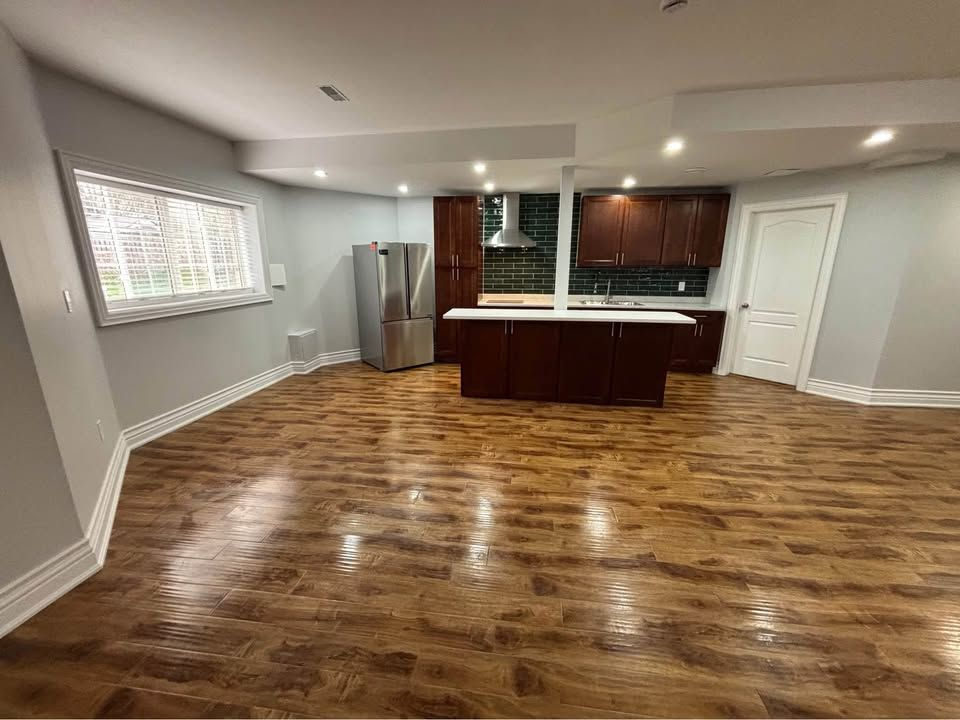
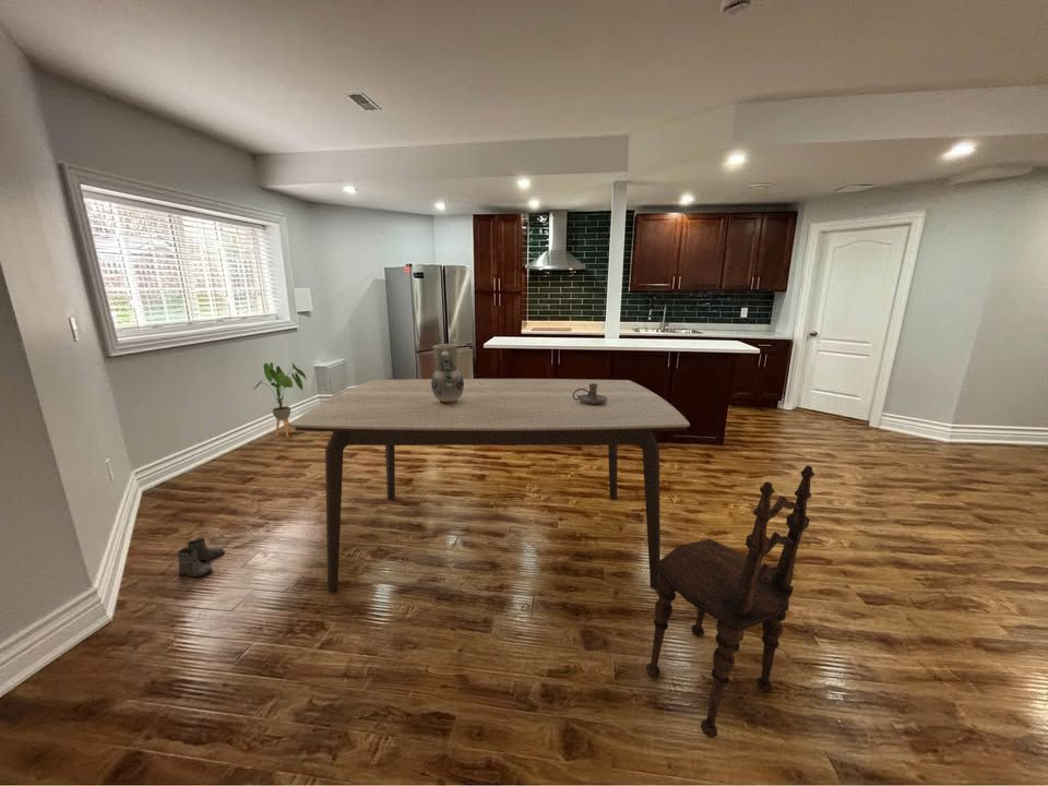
+ house plant (283, 398)
+ candle holder (590, 393)
+ boots (199, 555)
+ dining chair (722, 577)
+ dining table (498, 444)
+ vase (446, 373)
